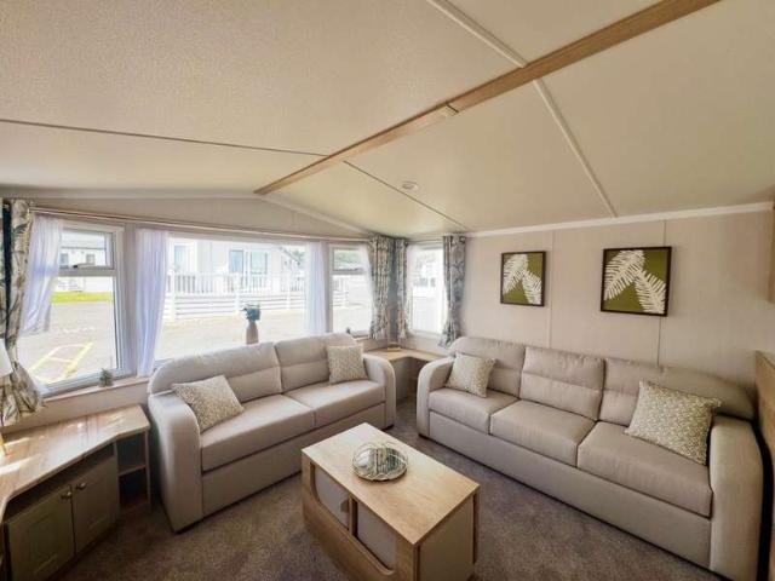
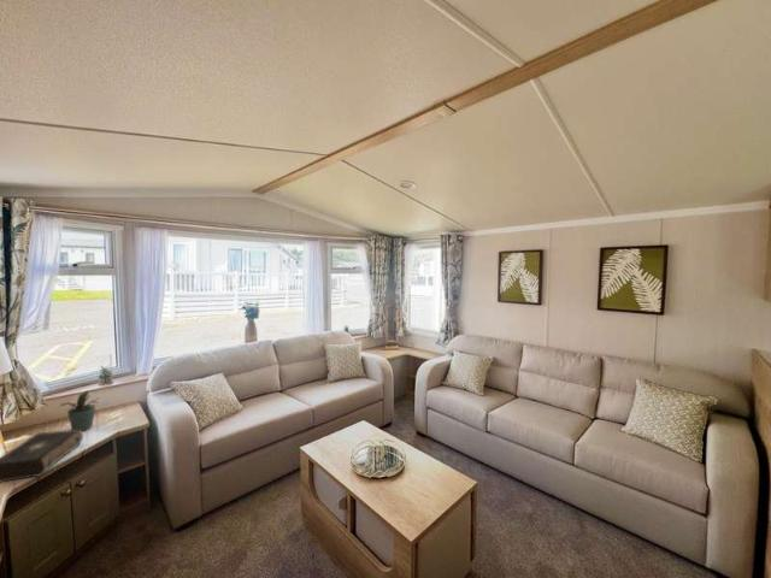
+ potted plant (81, 411)
+ book (40, 452)
